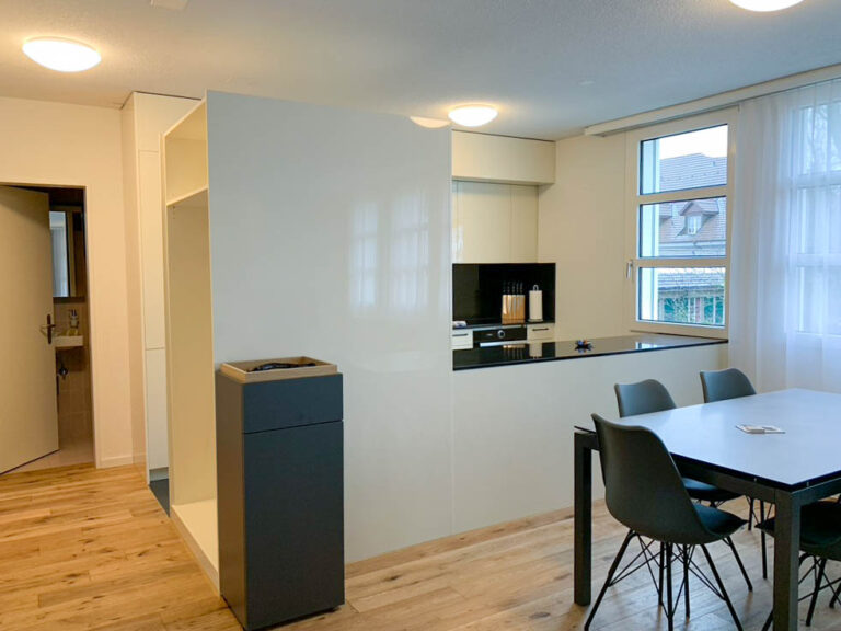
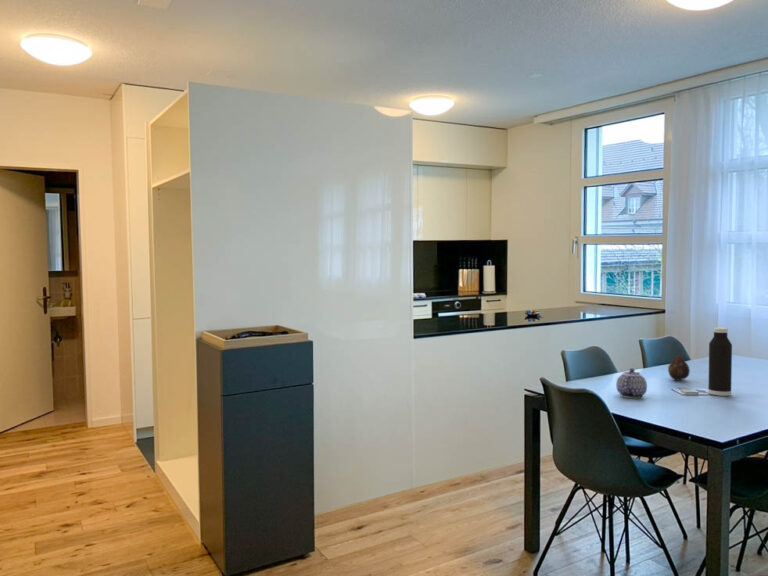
+ teapot (631, 382)
+ water bottle (720, 360)
+ fruit (678, 367)
